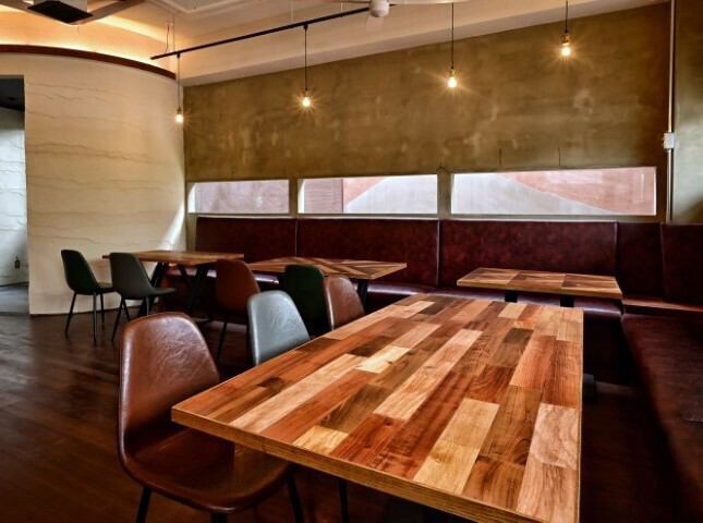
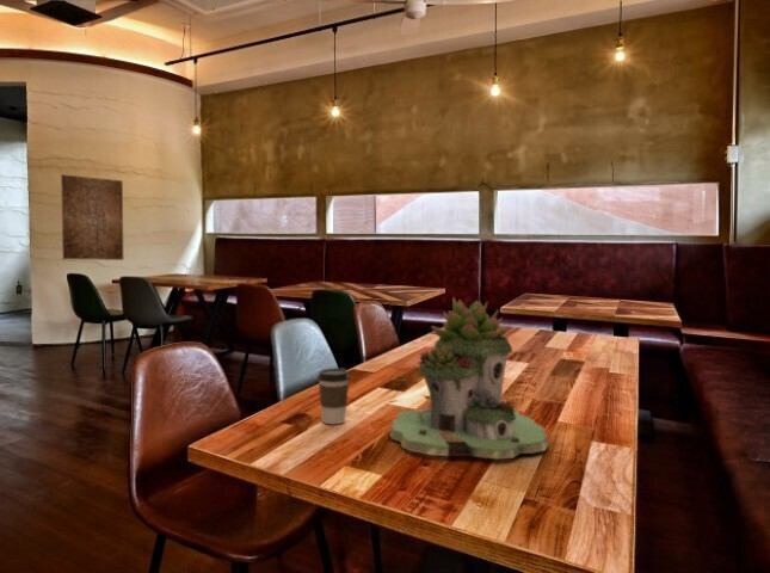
+ wall art (93, 218)
+ coffee cup (333, 395)
+ succulent planter (467, 365)
